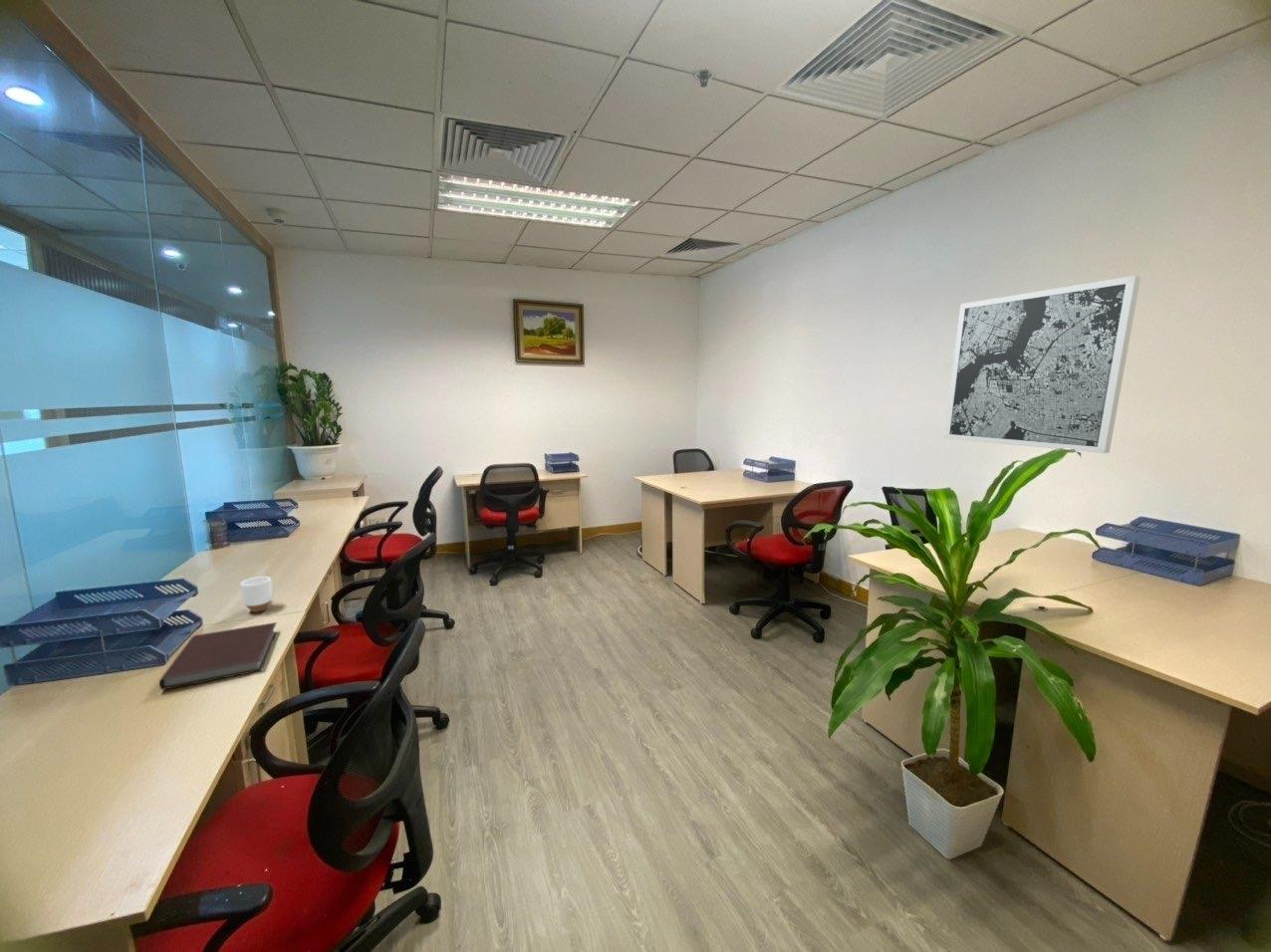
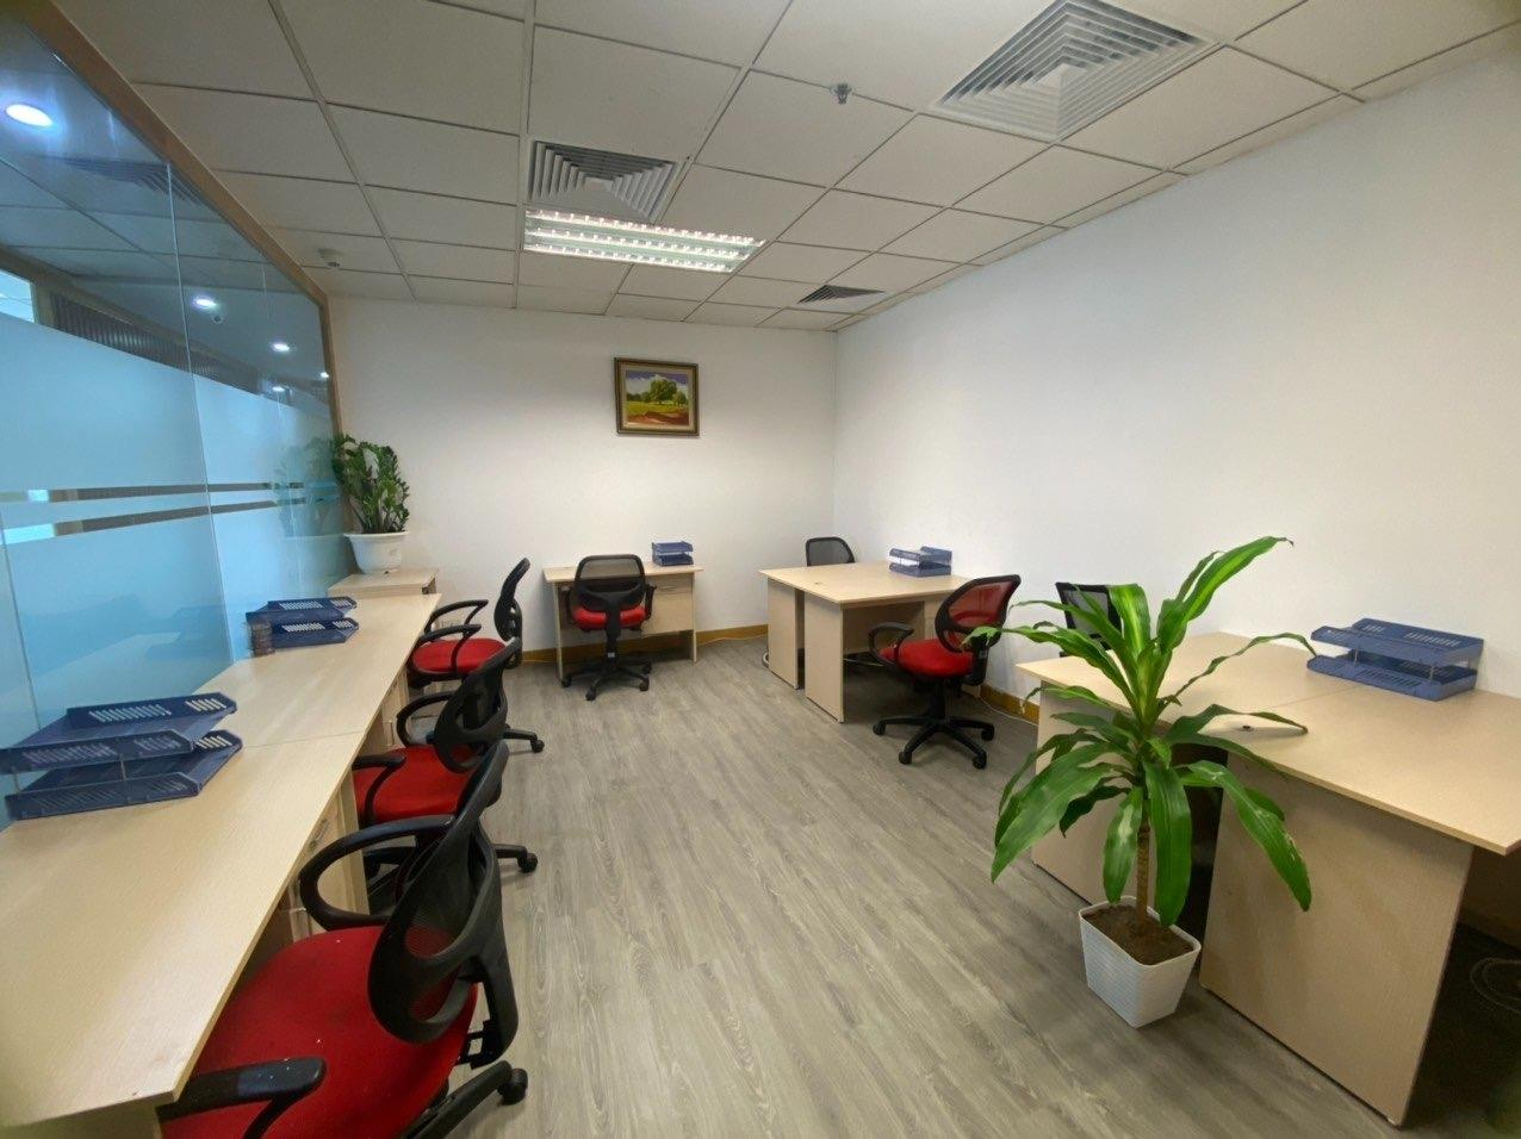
- wall art (1027, 369)
- notebook (224, 652)
- mug (257, 593)
